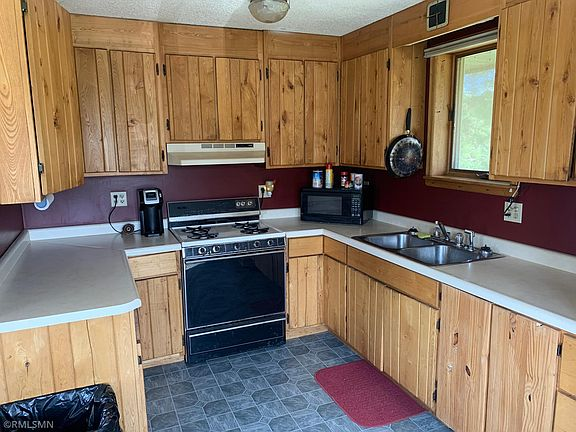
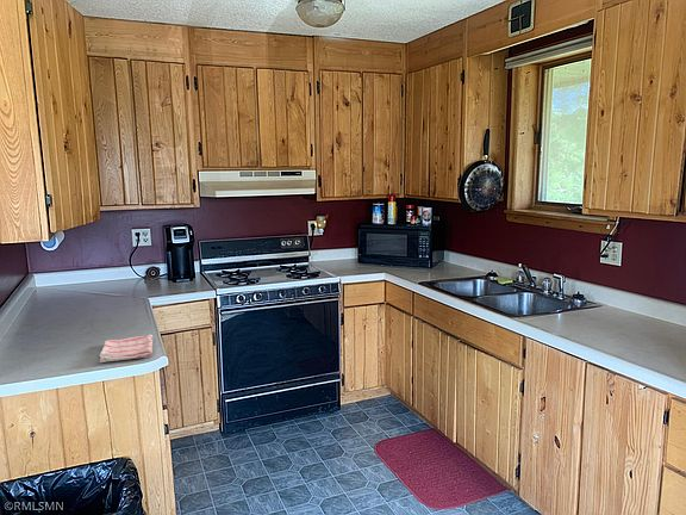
+ dish towel (127, 346)
